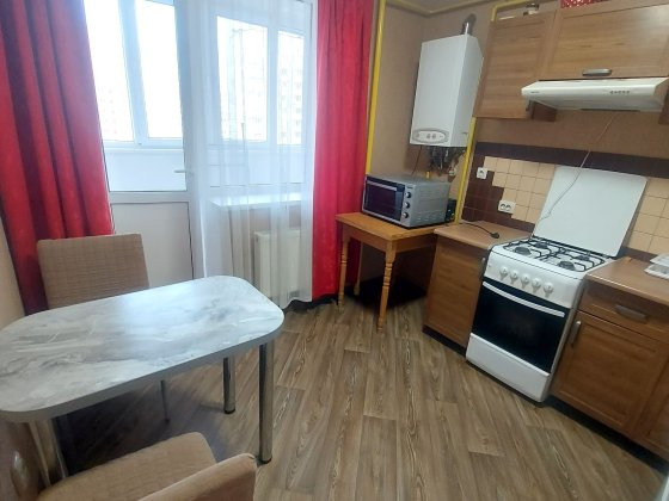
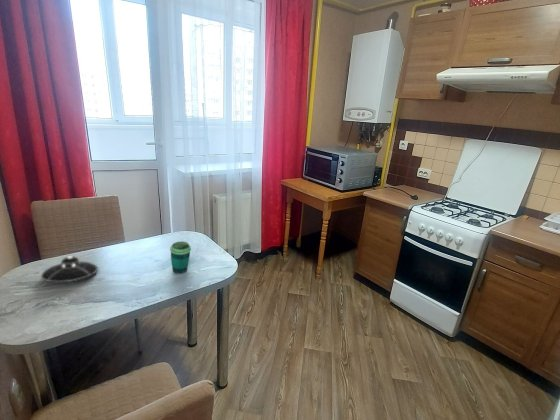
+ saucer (69, 266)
+ cup (180, 257)
